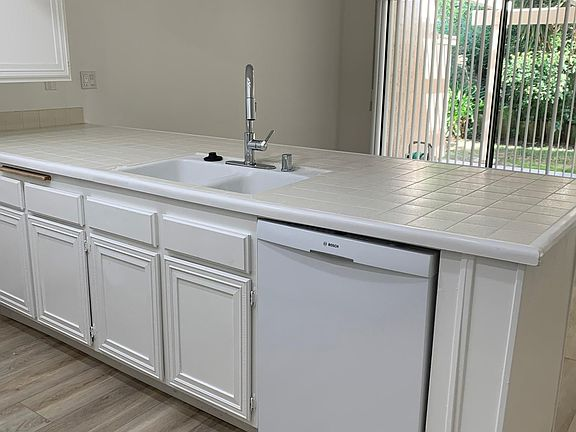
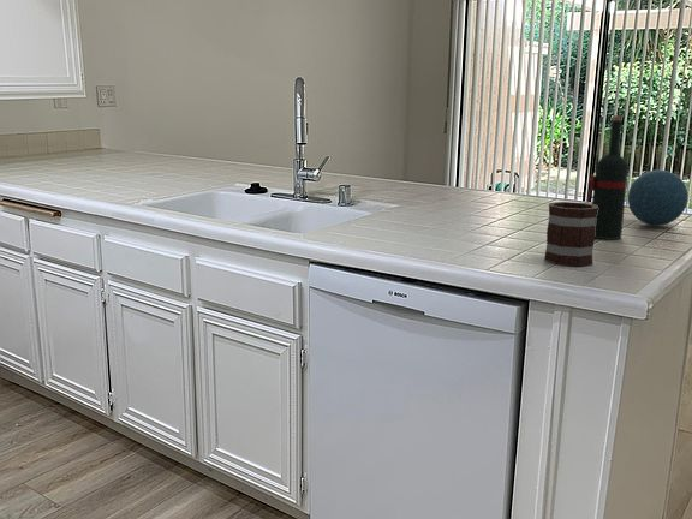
+ wine bottle (606, 177)
+ decorative orb (657, 197)
+ mug (574, 231)
